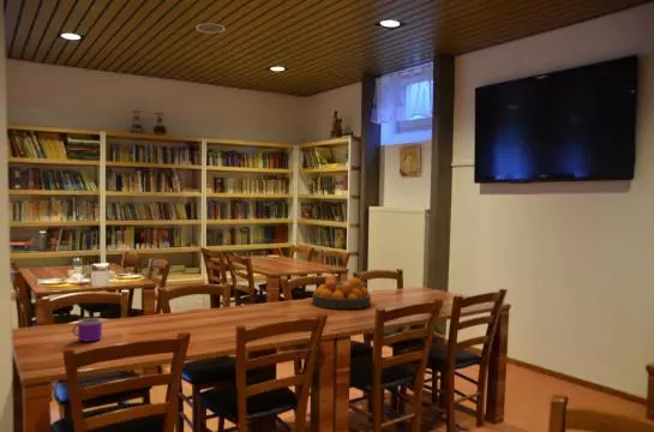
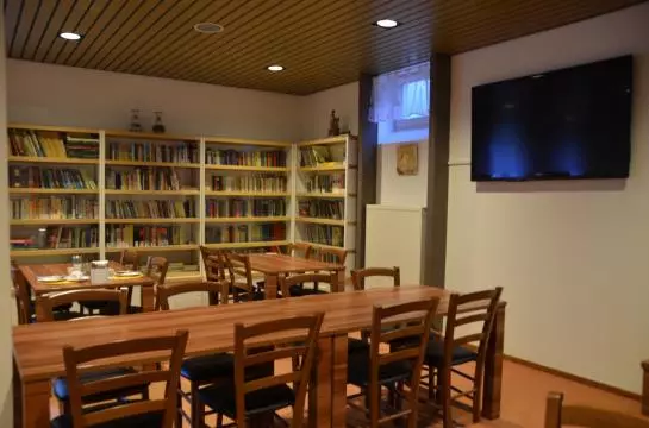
- mug (86, 330)
- fruit bowl (341, 290)
